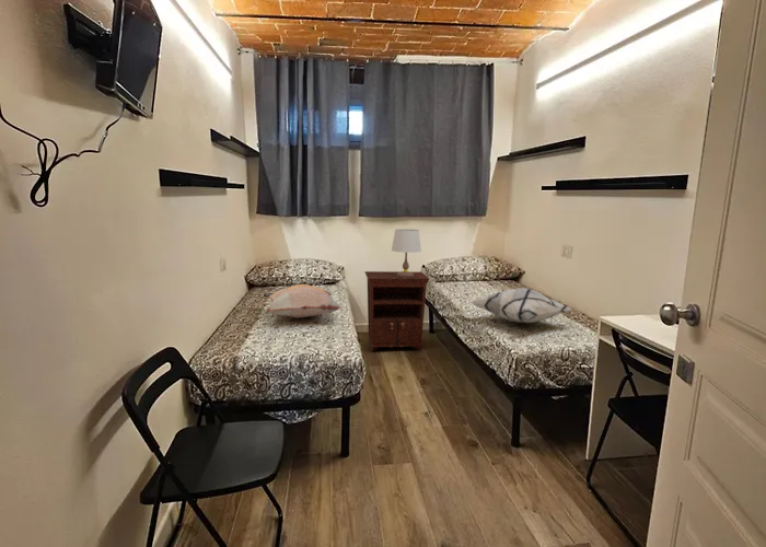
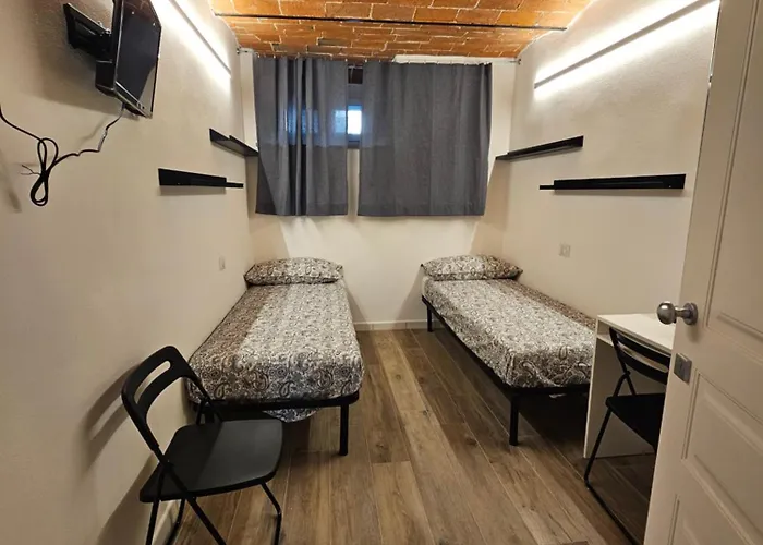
- nightstand (394, 311)
- decorative pillow (300, 300)
- table lamp (406, 252)
- decorative pillow (520, 305)
